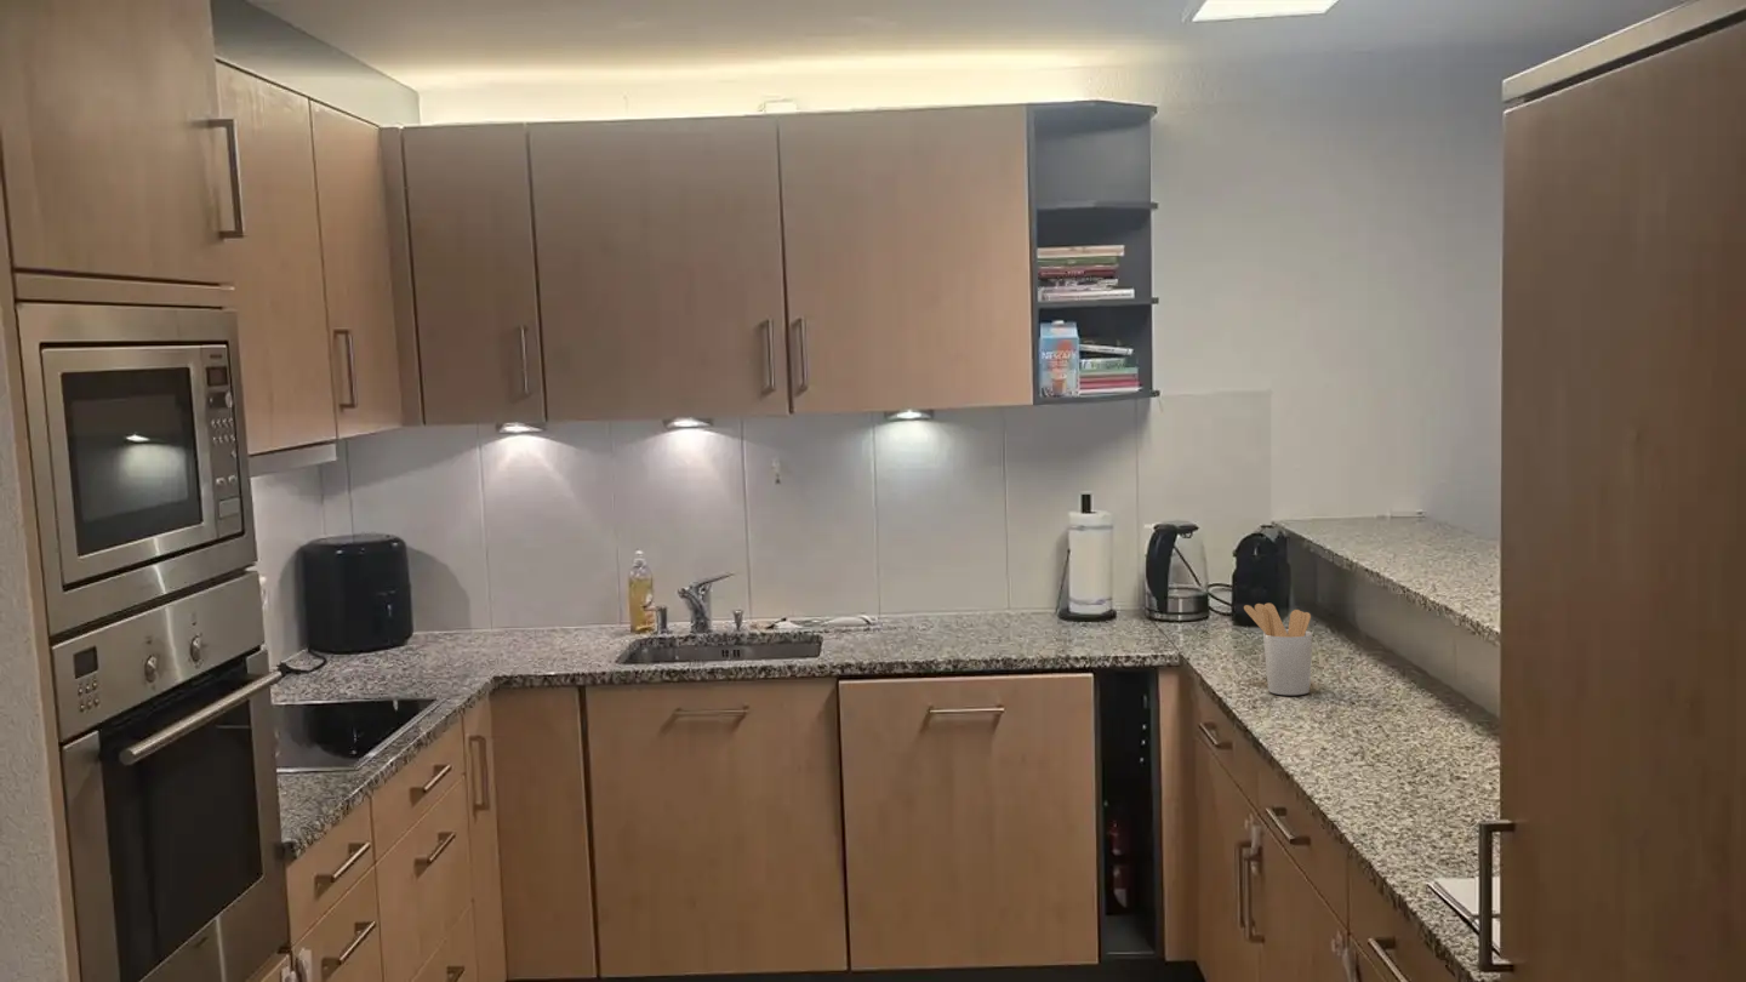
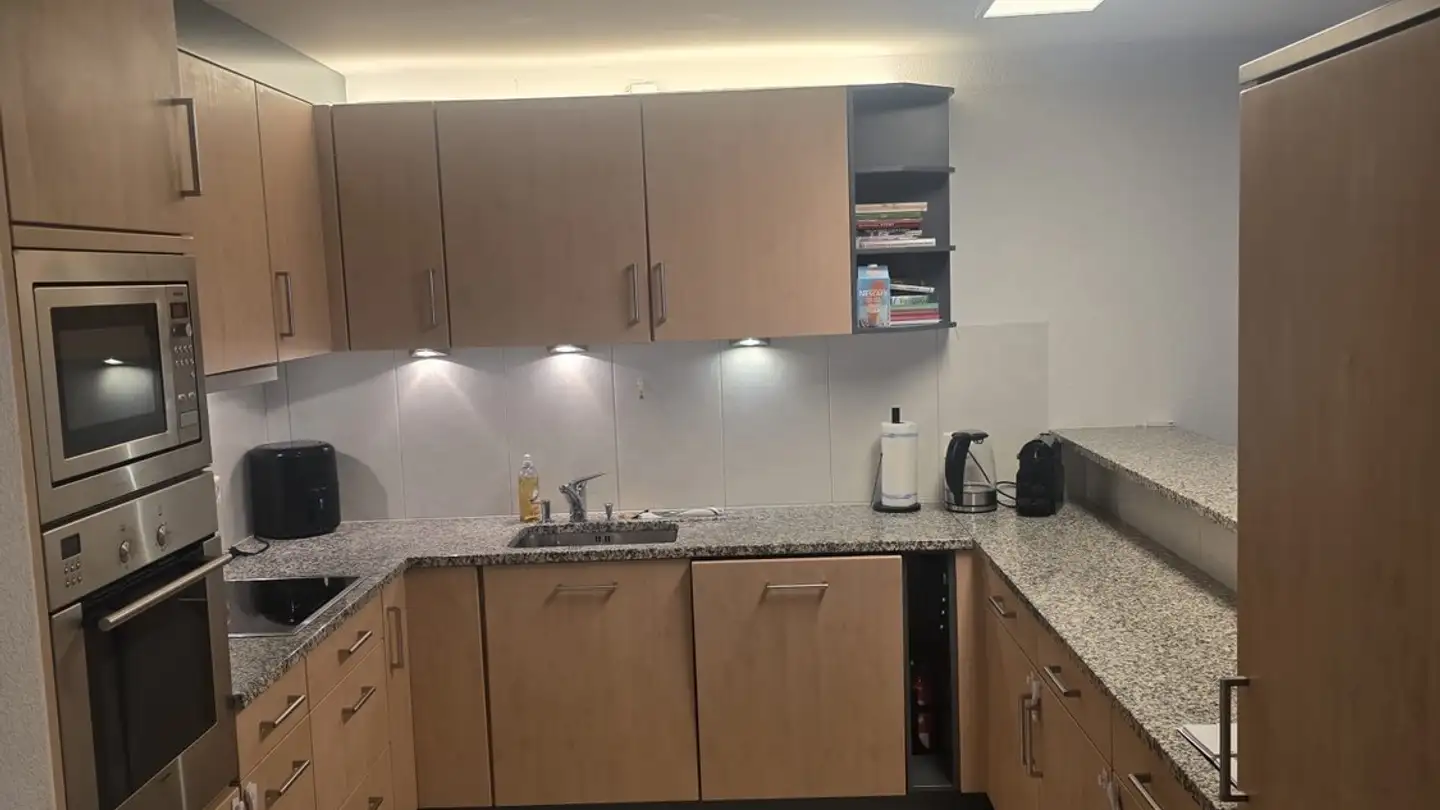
- utensil holder (1278, 646)
